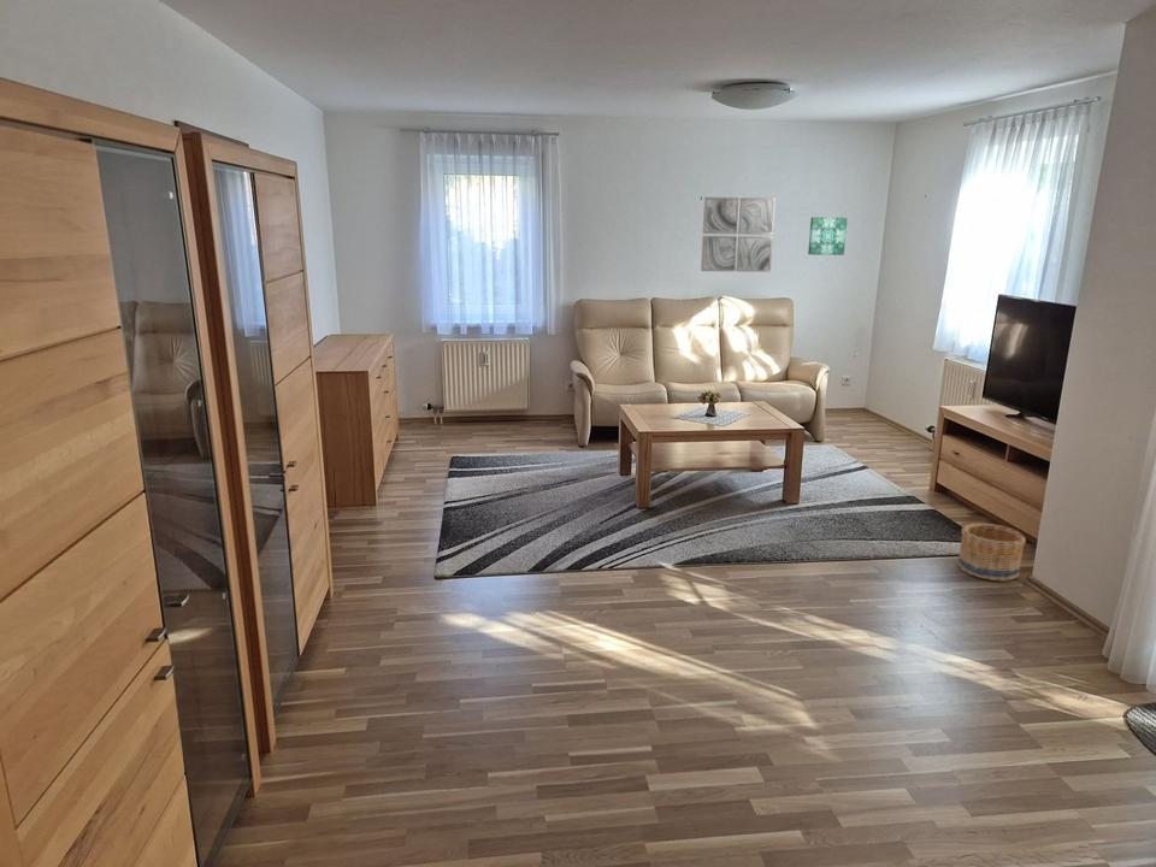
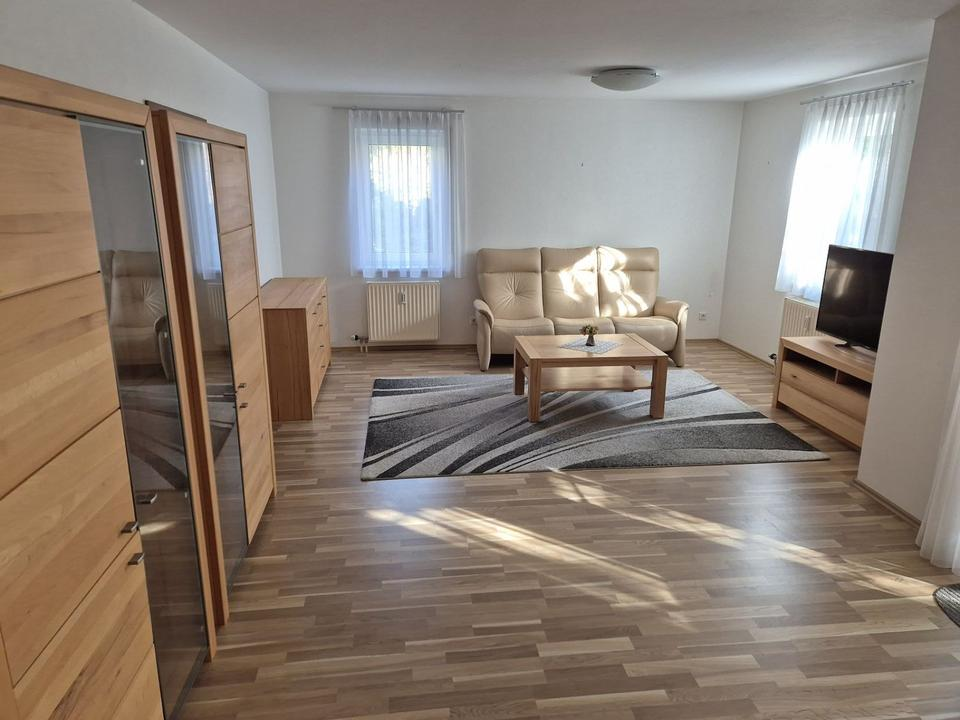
- wall art (827, 236)
- basket (990, 550)
- wall art (738, 236)
